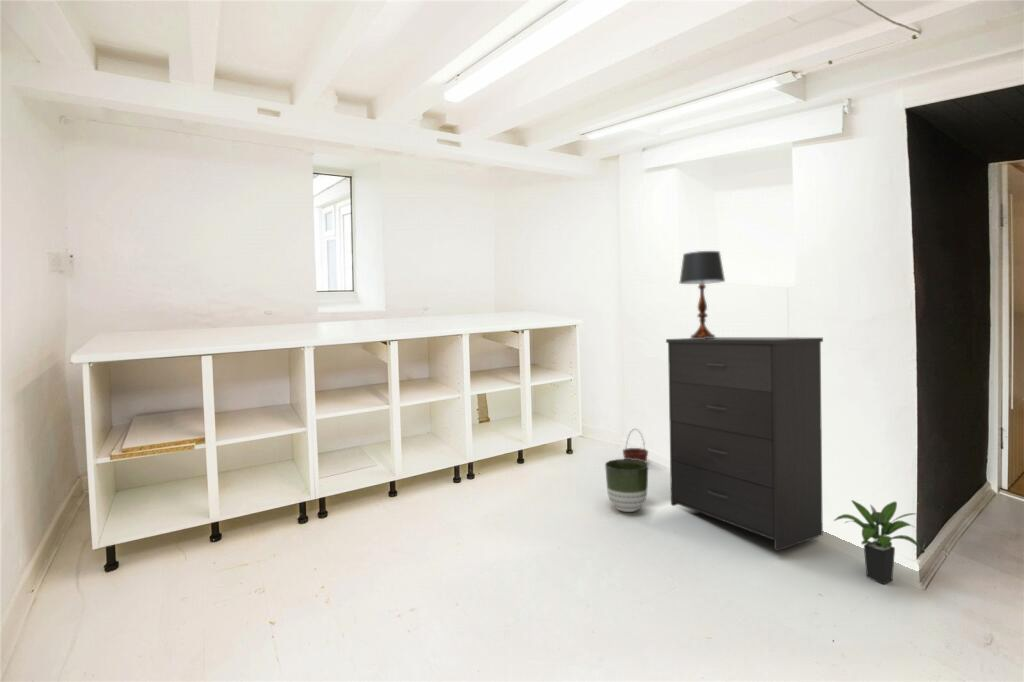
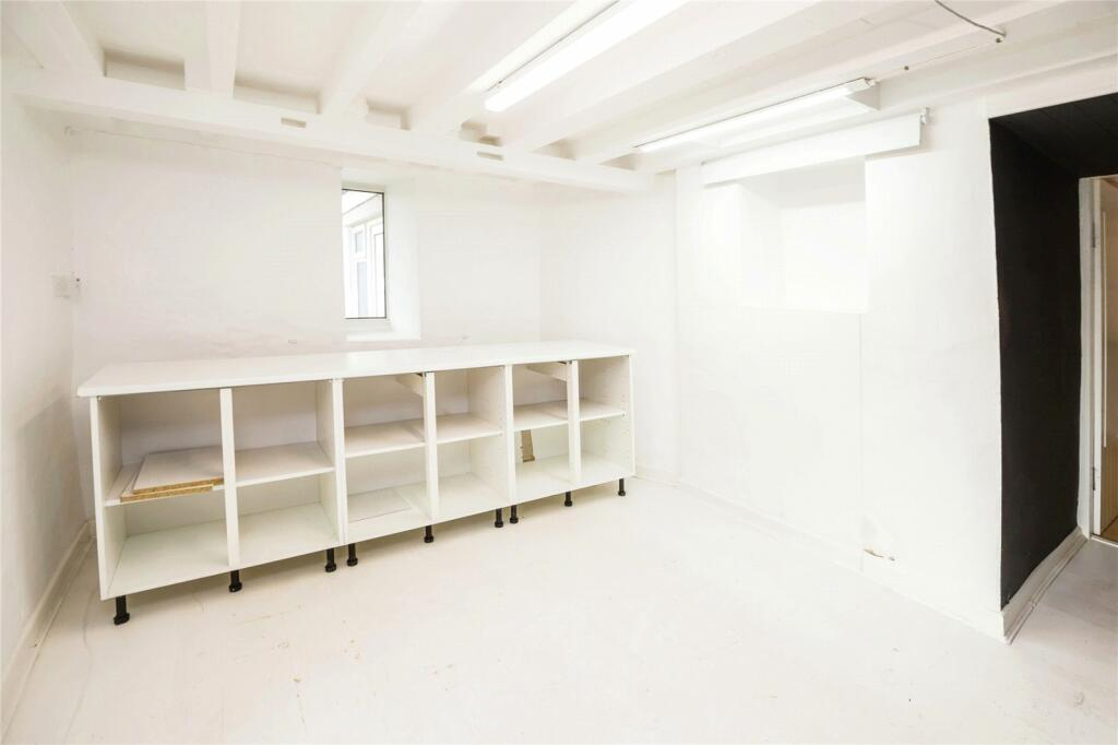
- planter (627, 487)
- basket (635, 448)
- potted plant (878, 540)
- dresser (739, 430)
- table lamp (702, 295)
